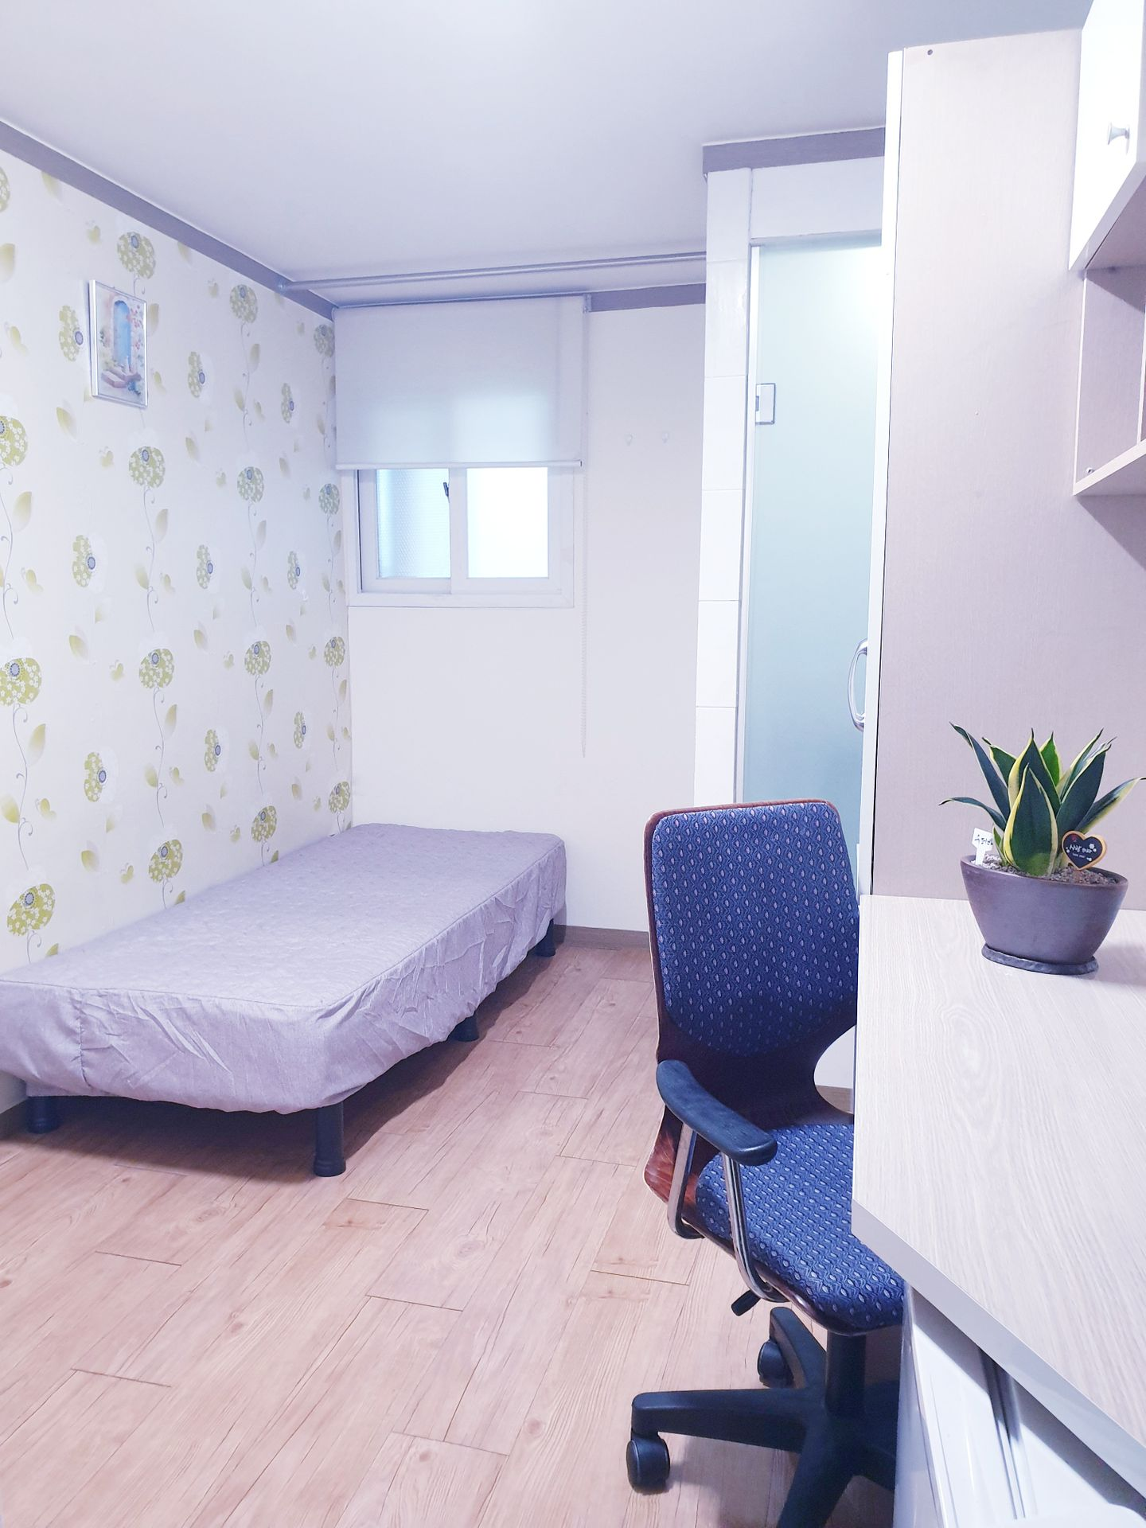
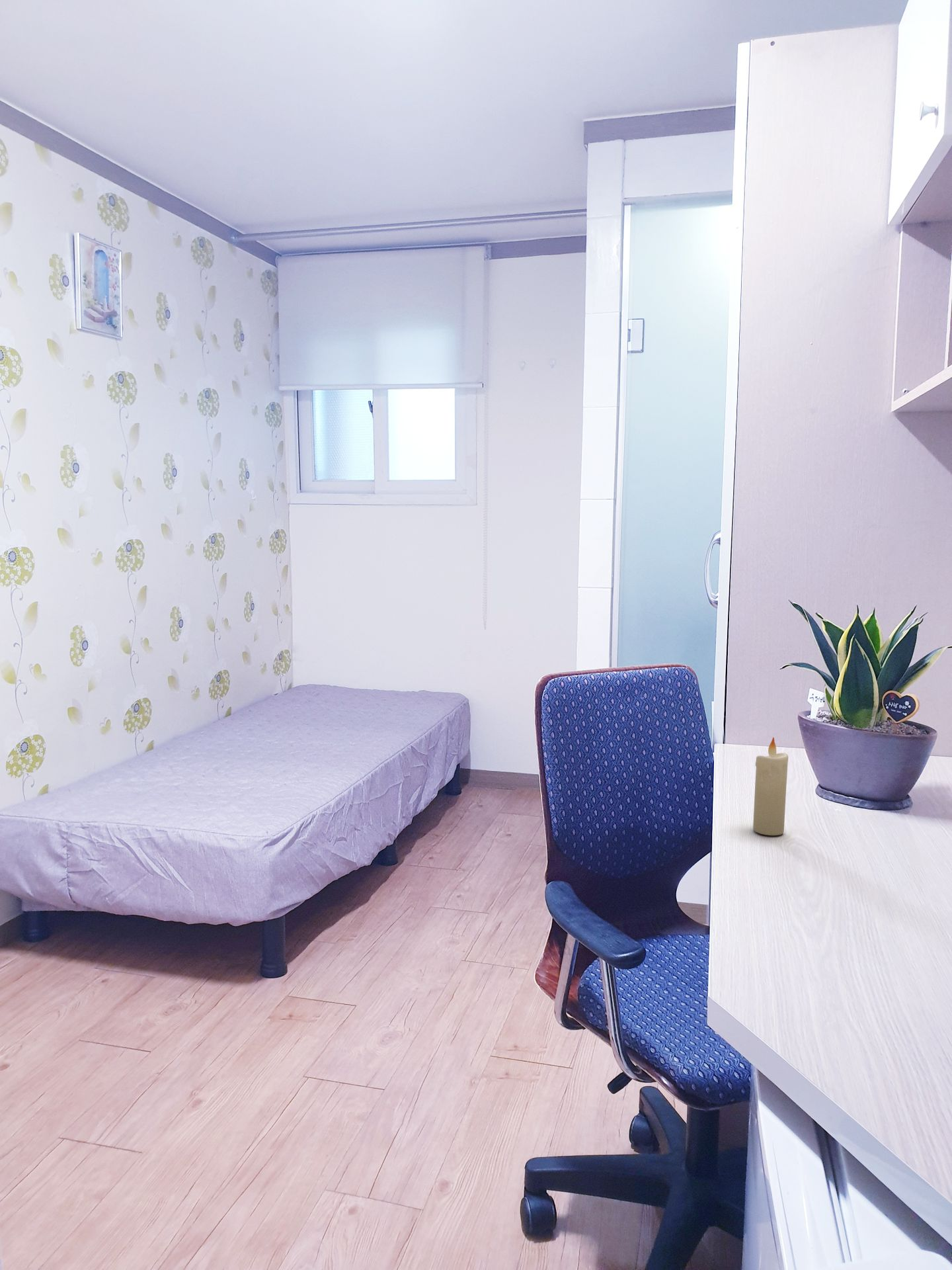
+ candle (770, 784)
